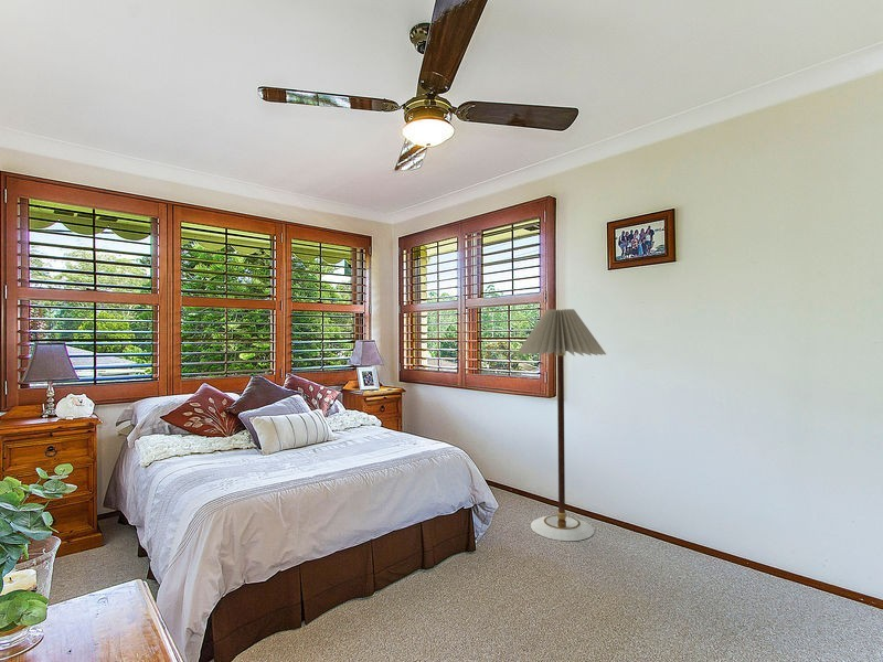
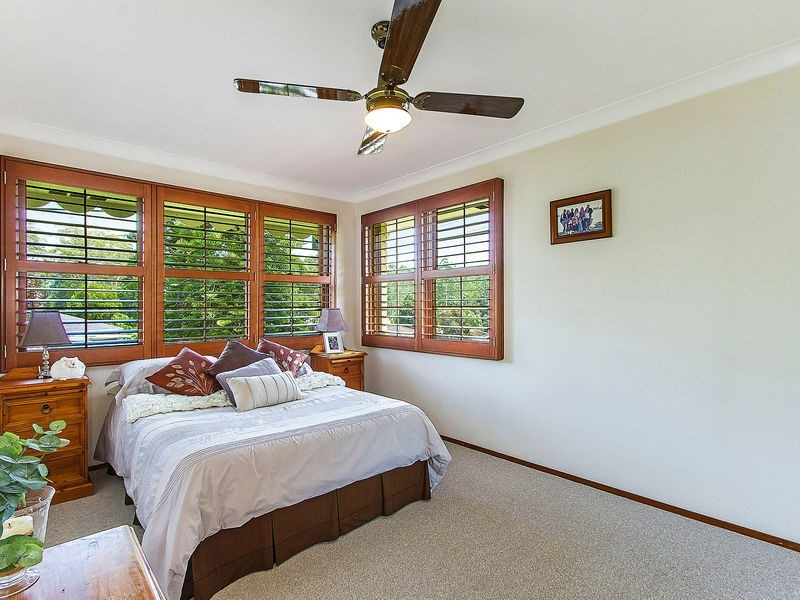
- floor lamp (561, 418)
